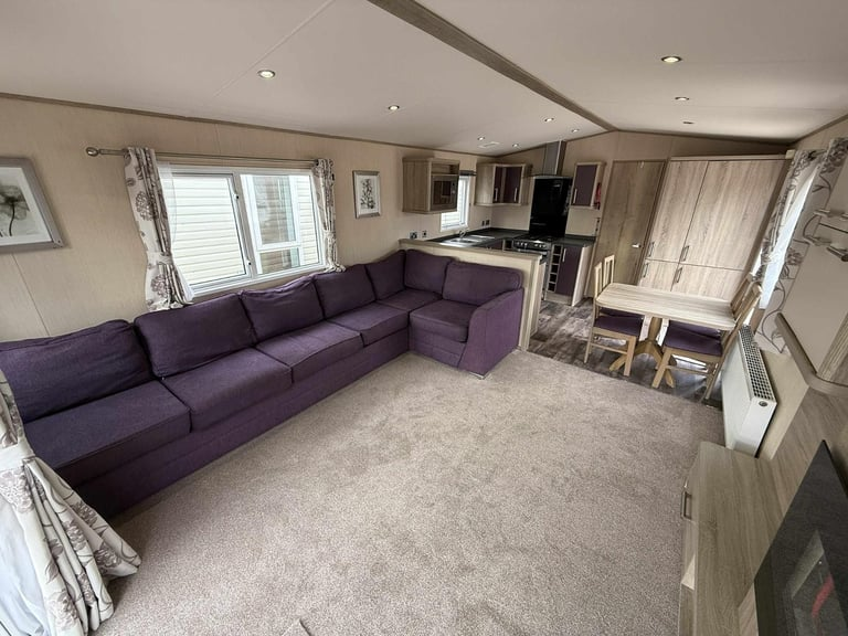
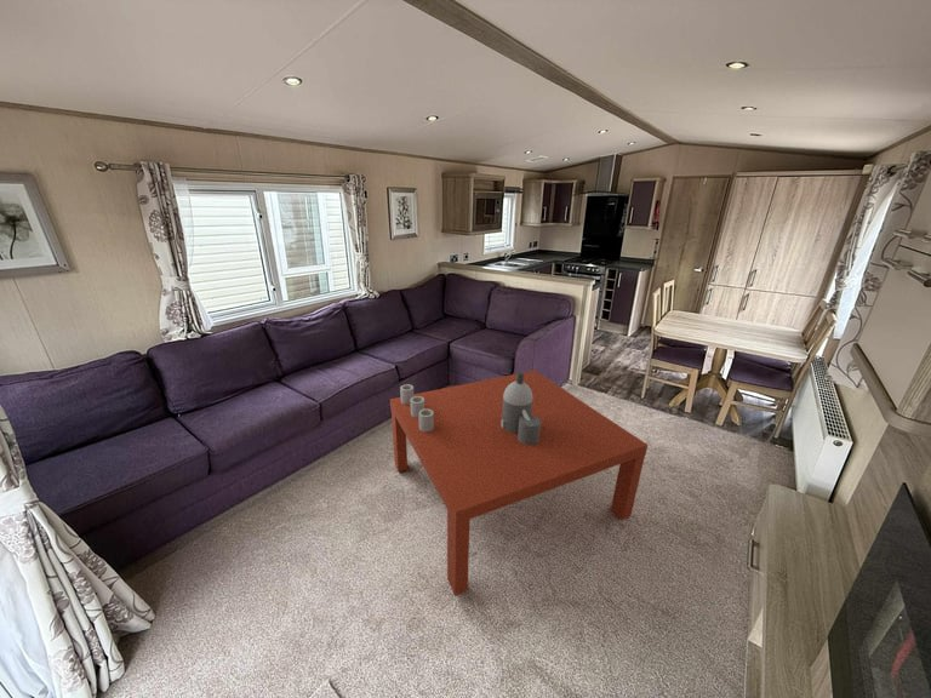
+ coffee table (506, 431)
